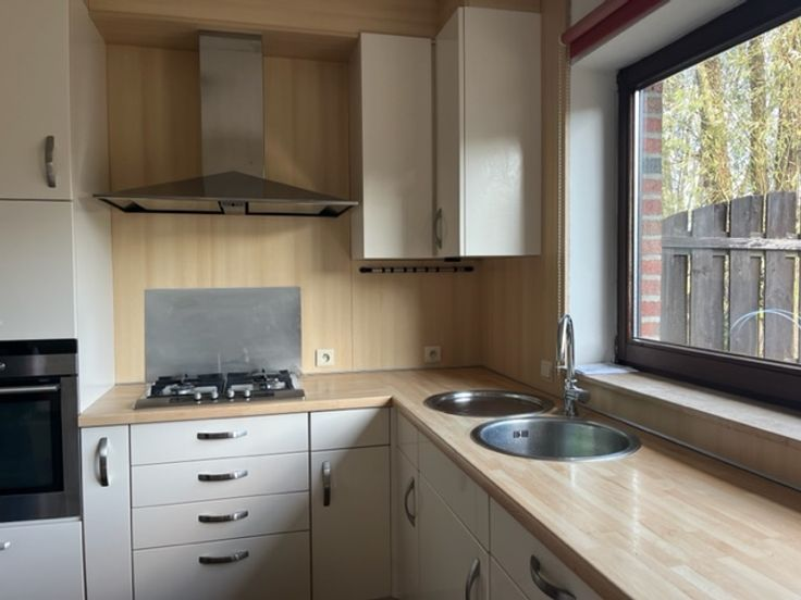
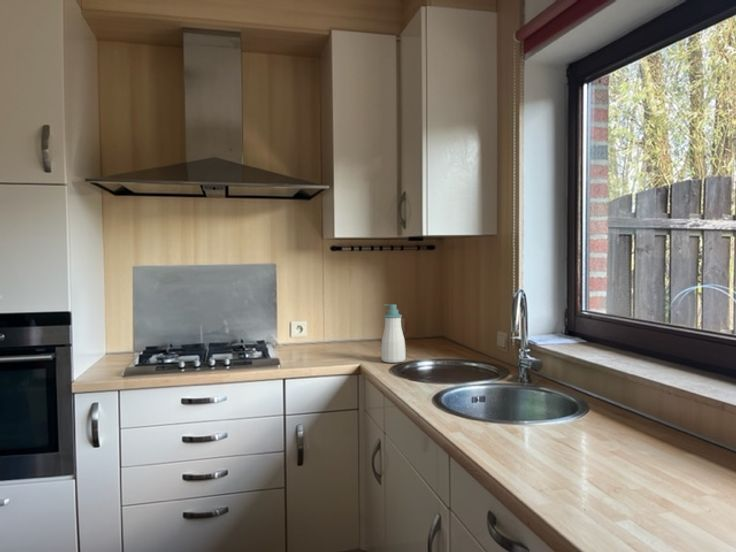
+ soap bottle (393, 332)
